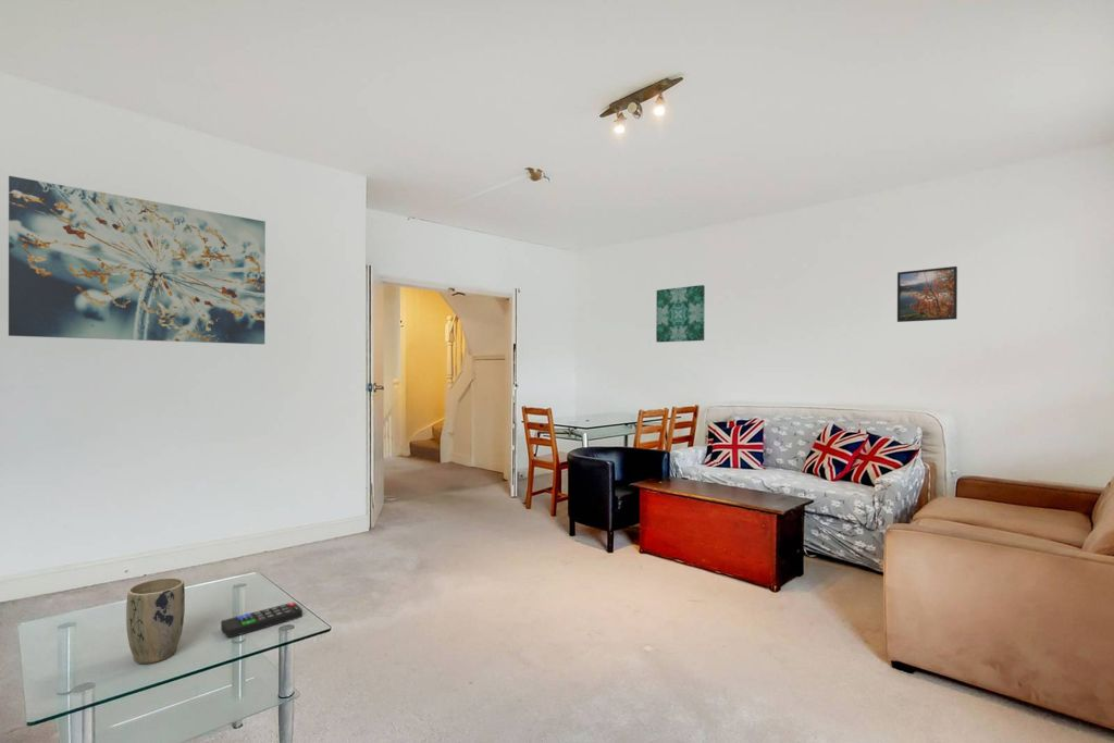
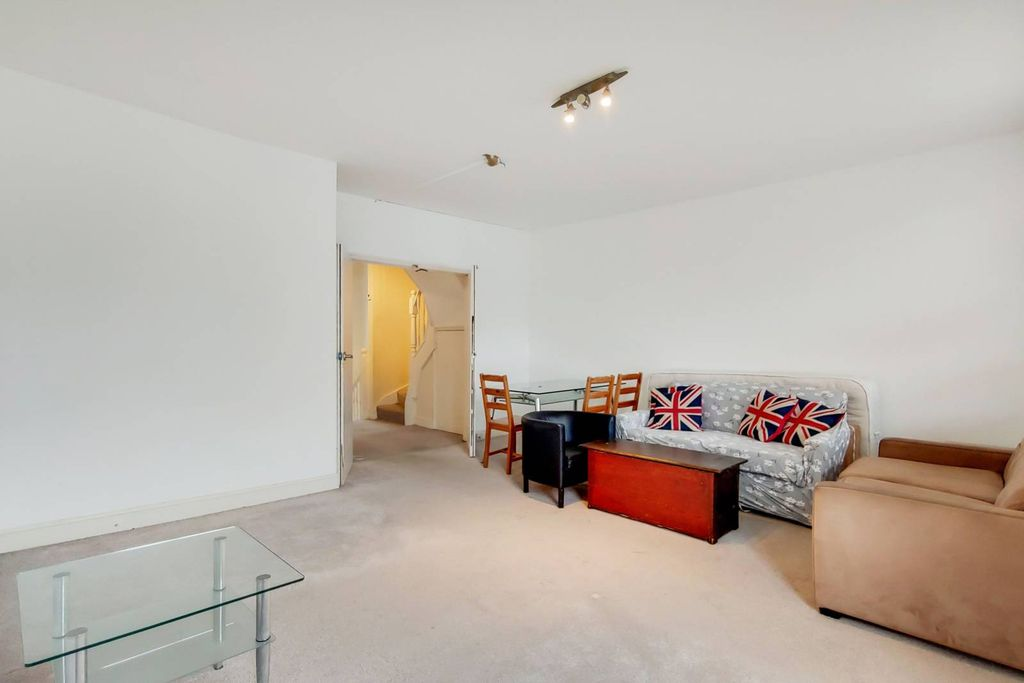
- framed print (926, 295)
- wall art (679, 314)
- plant pot (156, 620)
- remote control (262, 618)
- wall art (152, 271)
